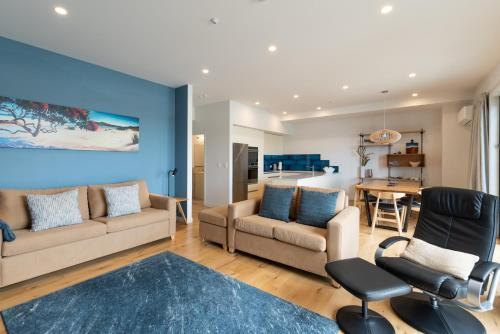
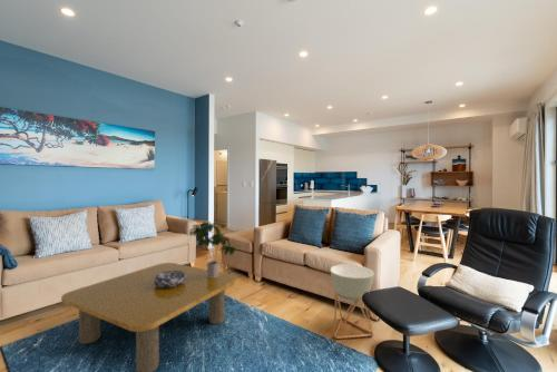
+ coffee table (157, 306)
+ planter (351, 301)
+ potted plant (213, 246)
+ decorative bowl (169, 278)
